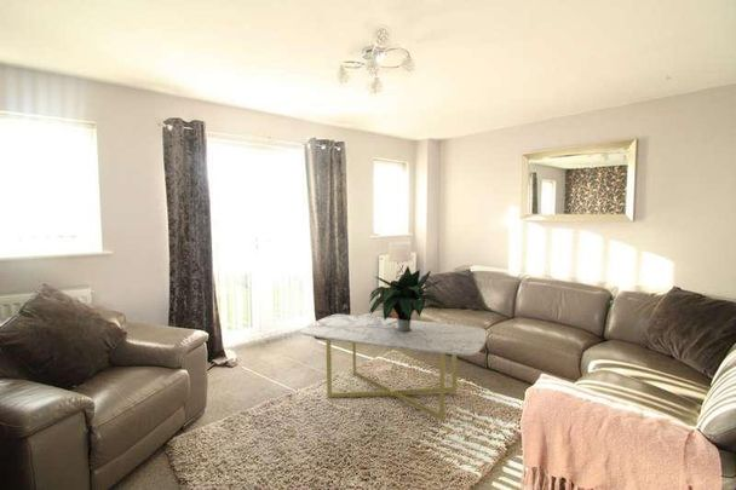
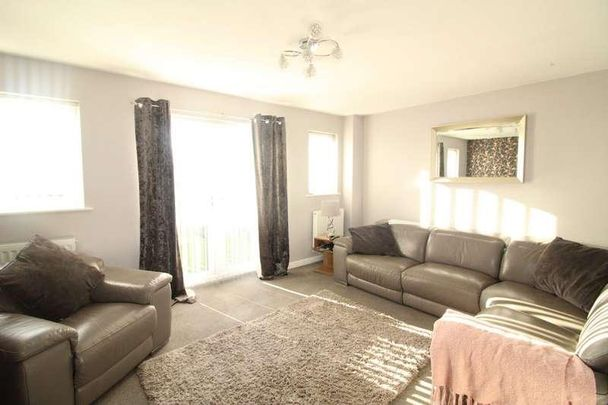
- coffee table (392, 347)
- potted plant (407, 298)
